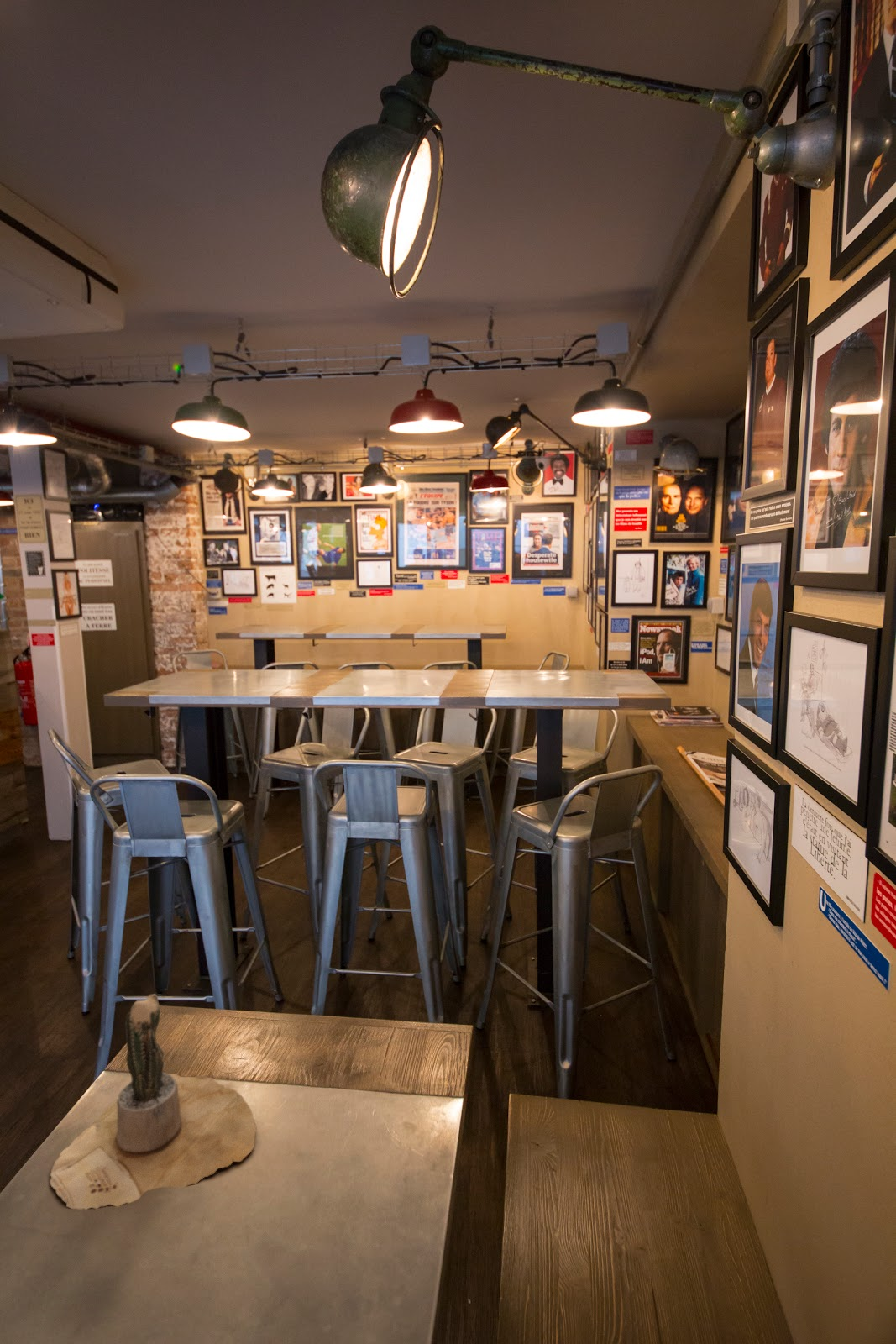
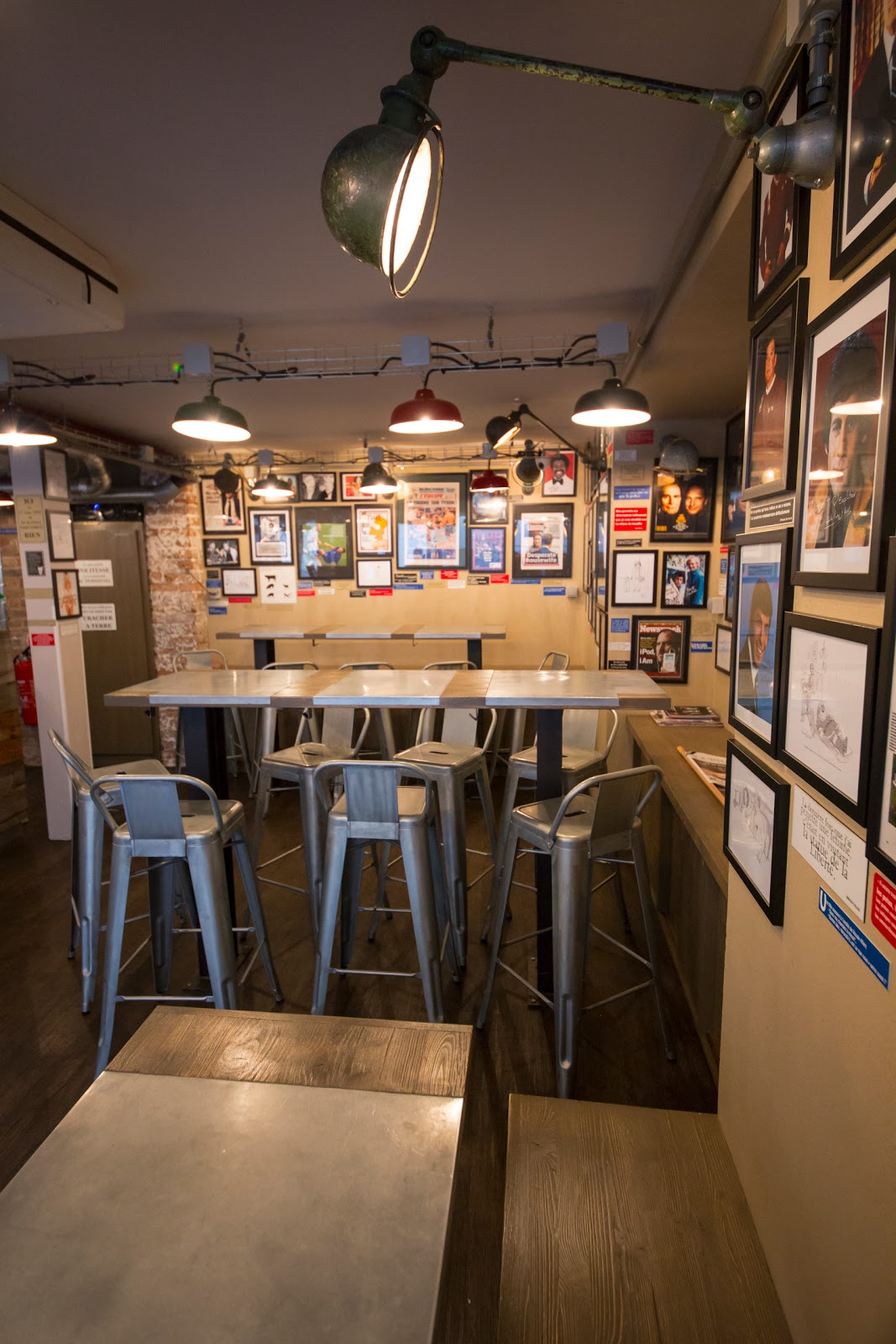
- potted cactus (161, 1071)
